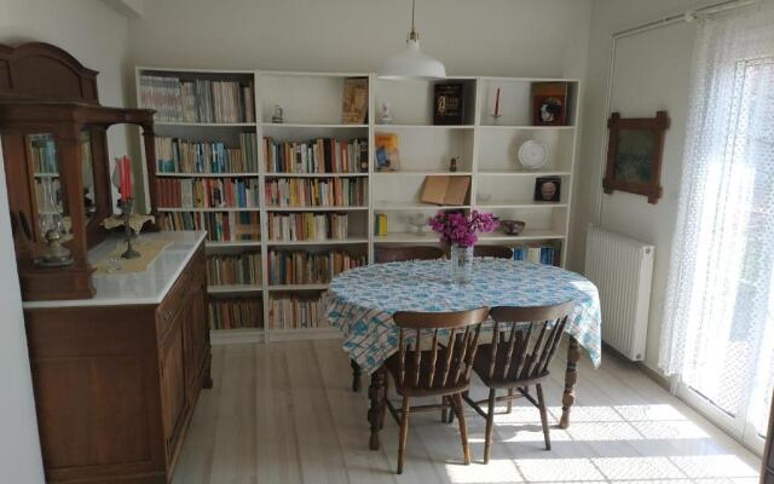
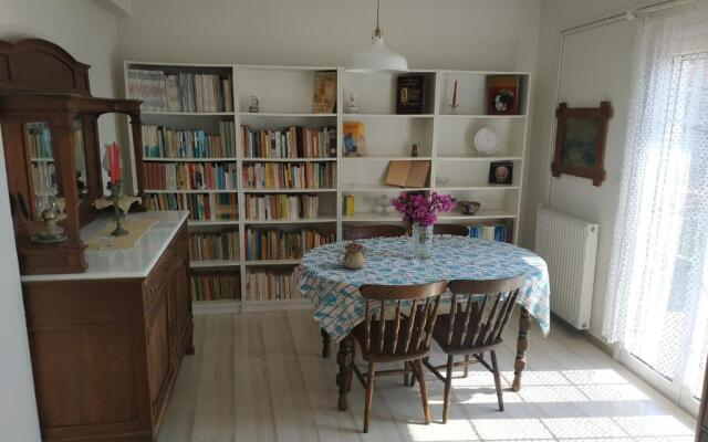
+ teapot (352, 253)
